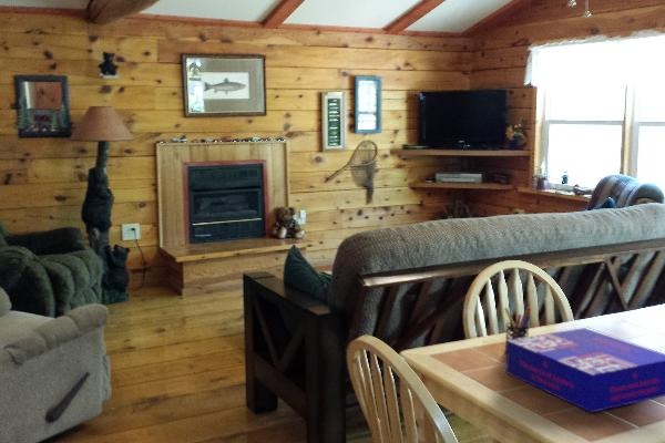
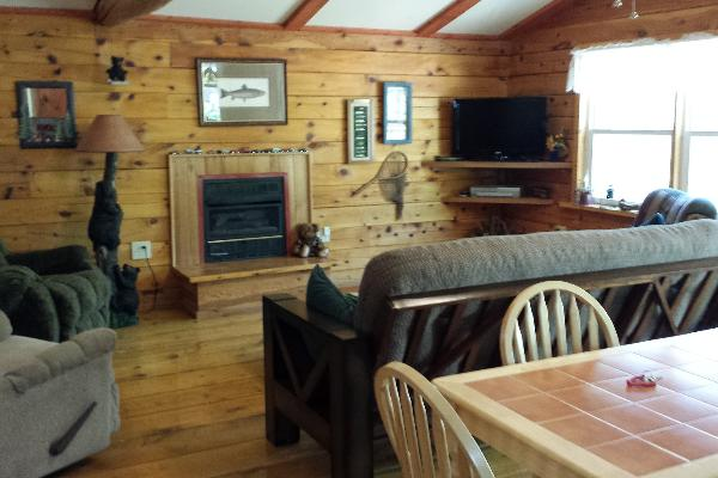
- board game (587, 365)
- pen holder (520, 328)
